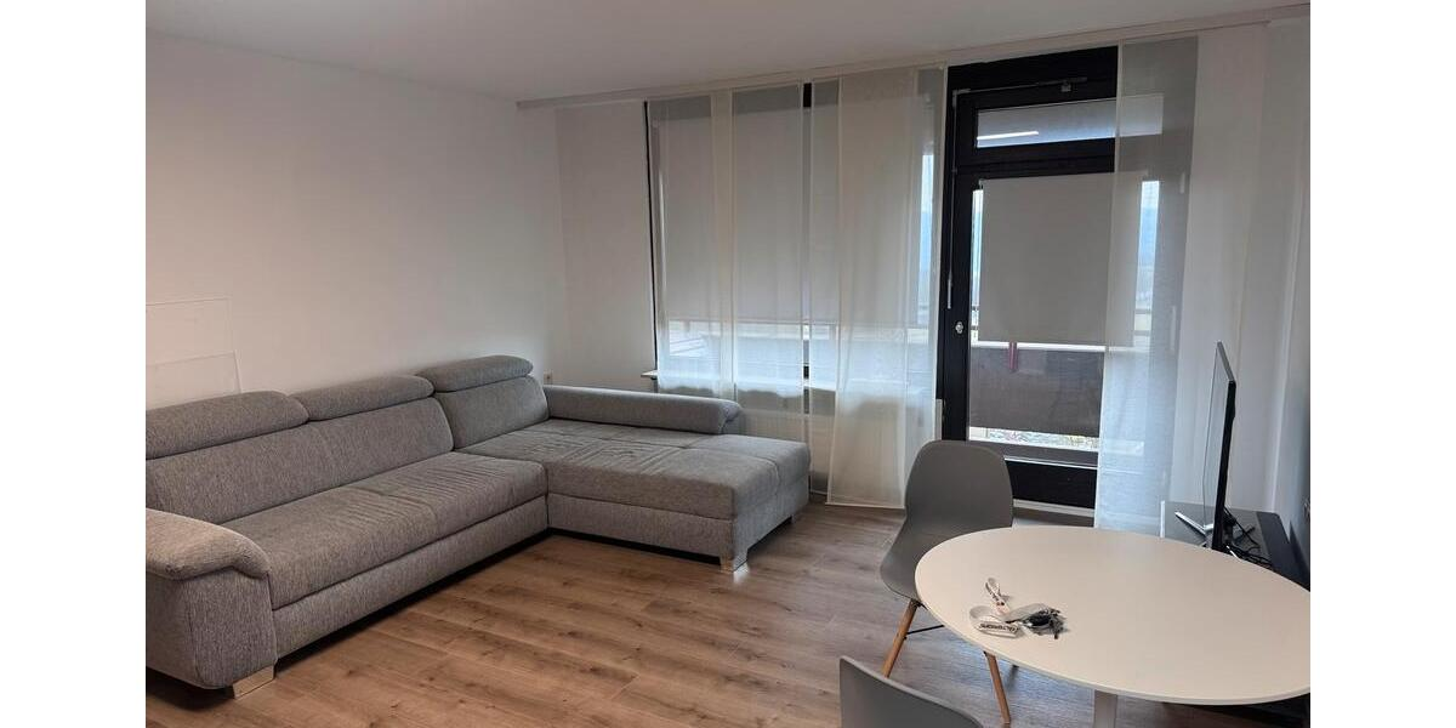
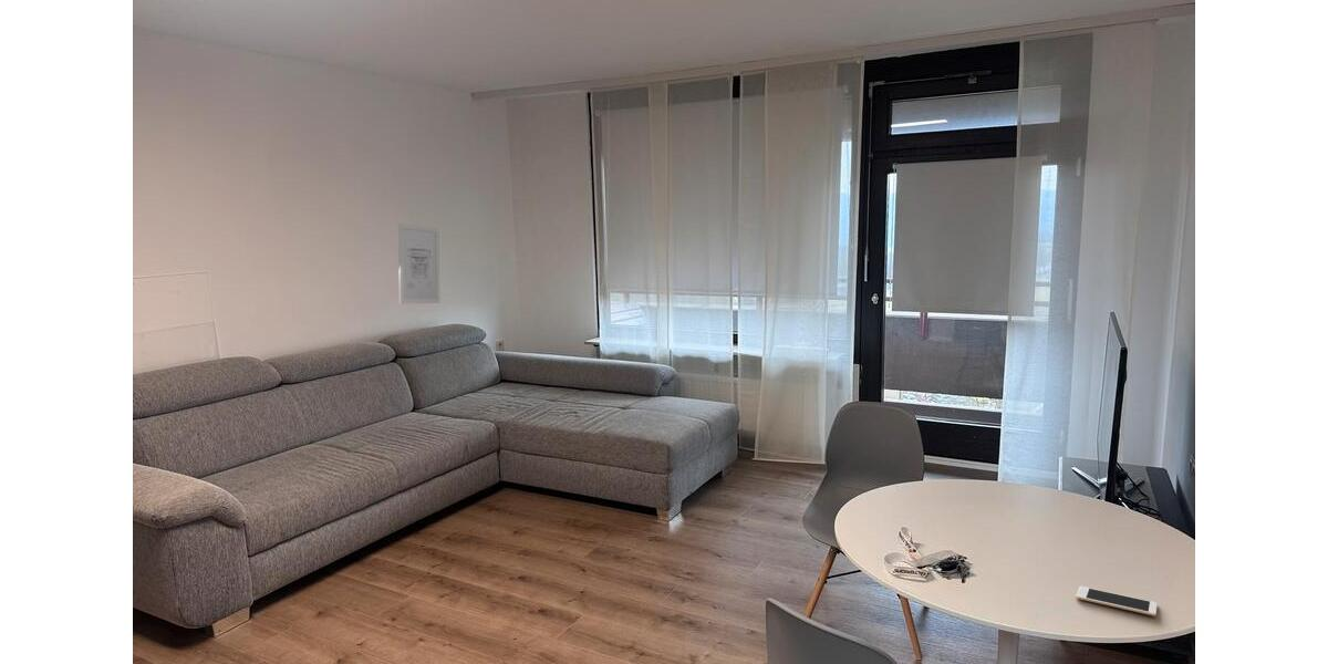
+ cell phone (1116, 600)
+ wall art (419, 264)
